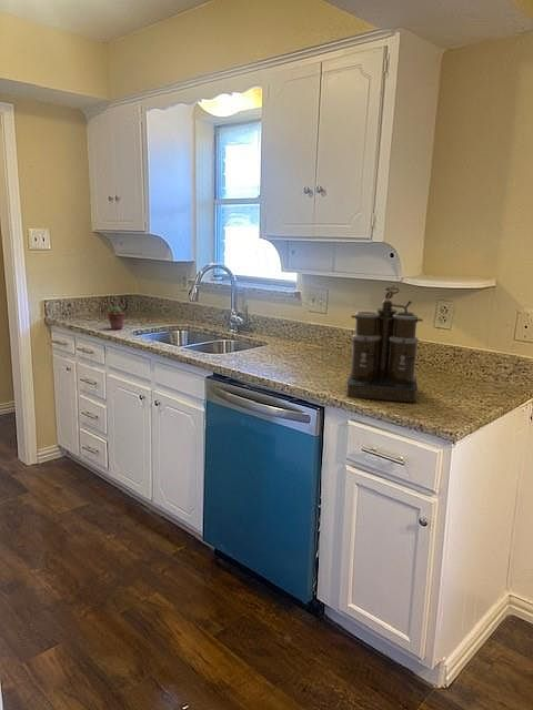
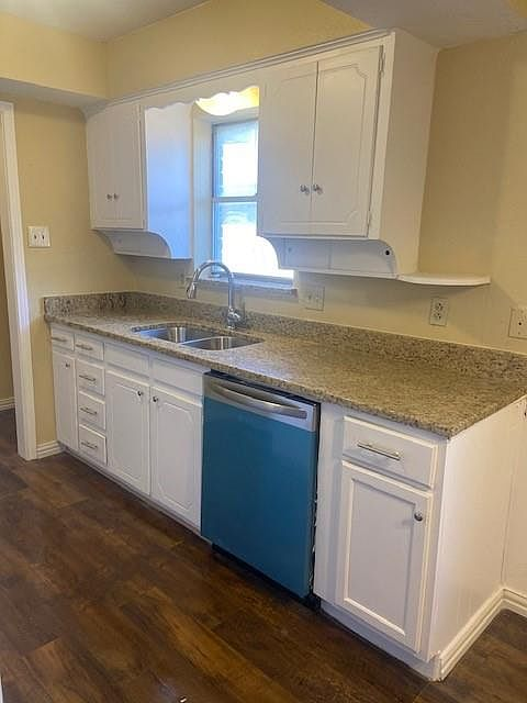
- potted succulent (117, 317)
- coffee maker (384, 339)
